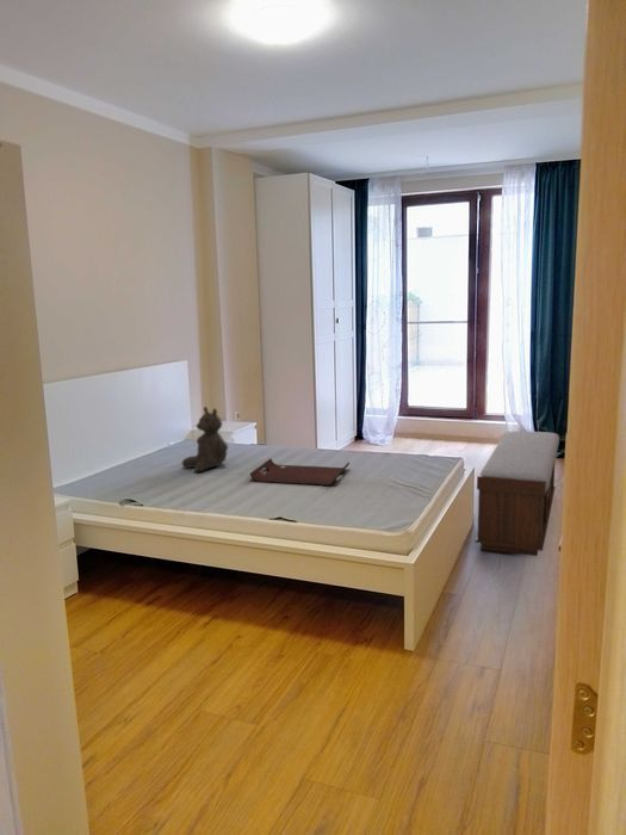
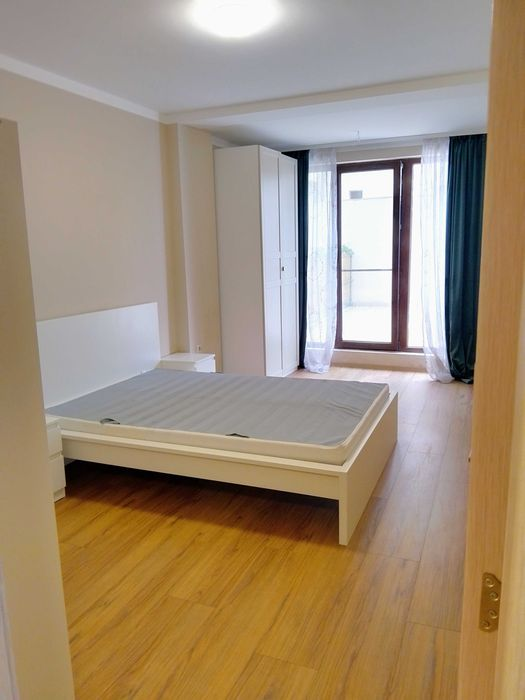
- teddy bear (204, 438)
- serving tray (300, 471)
- bench (522, 484)
